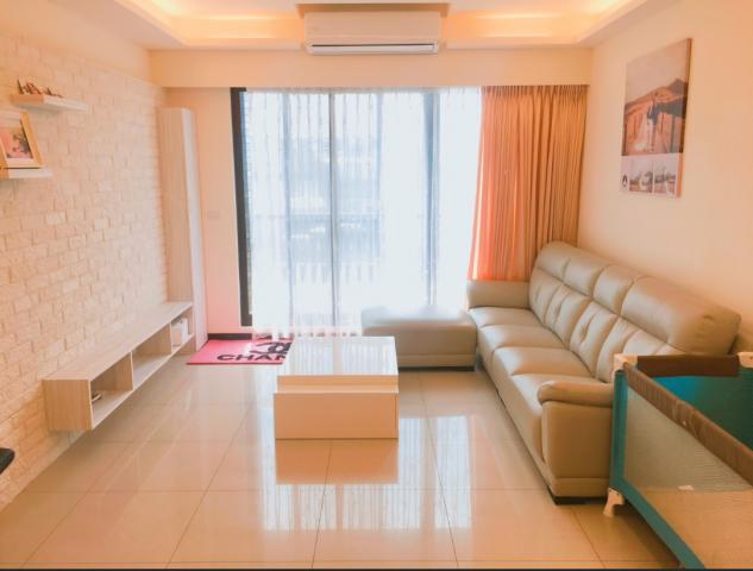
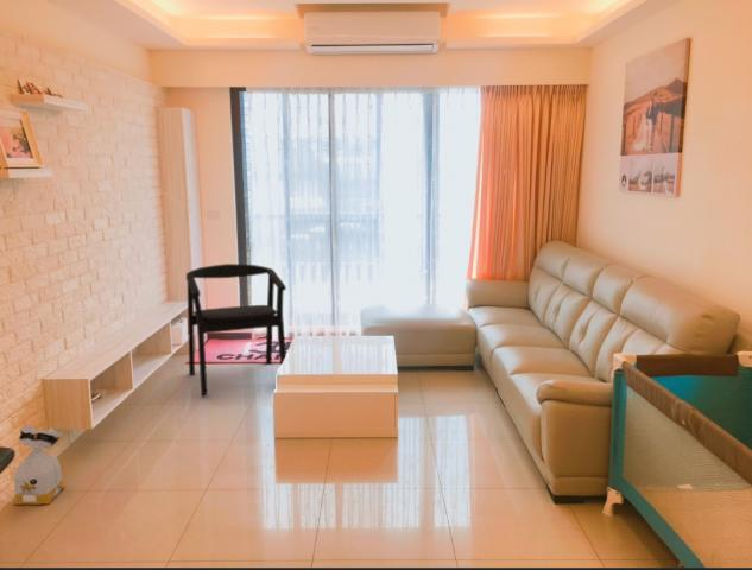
+ armchair (235, 324)
+ bag (37, 461)
